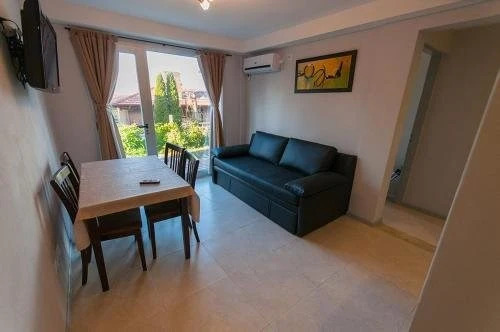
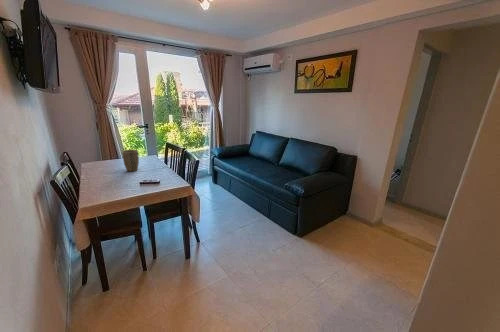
+ plant pot (131, 160)
